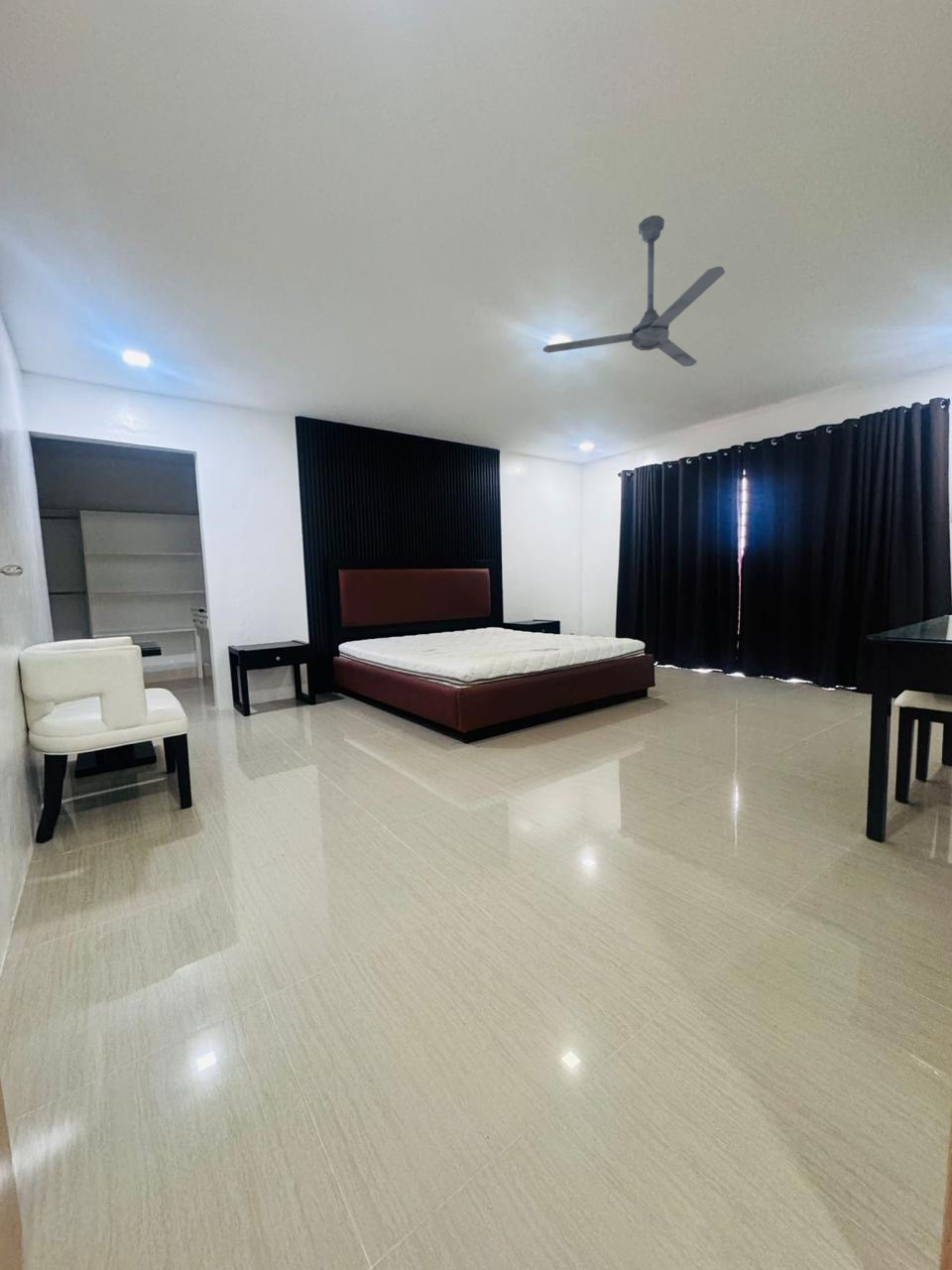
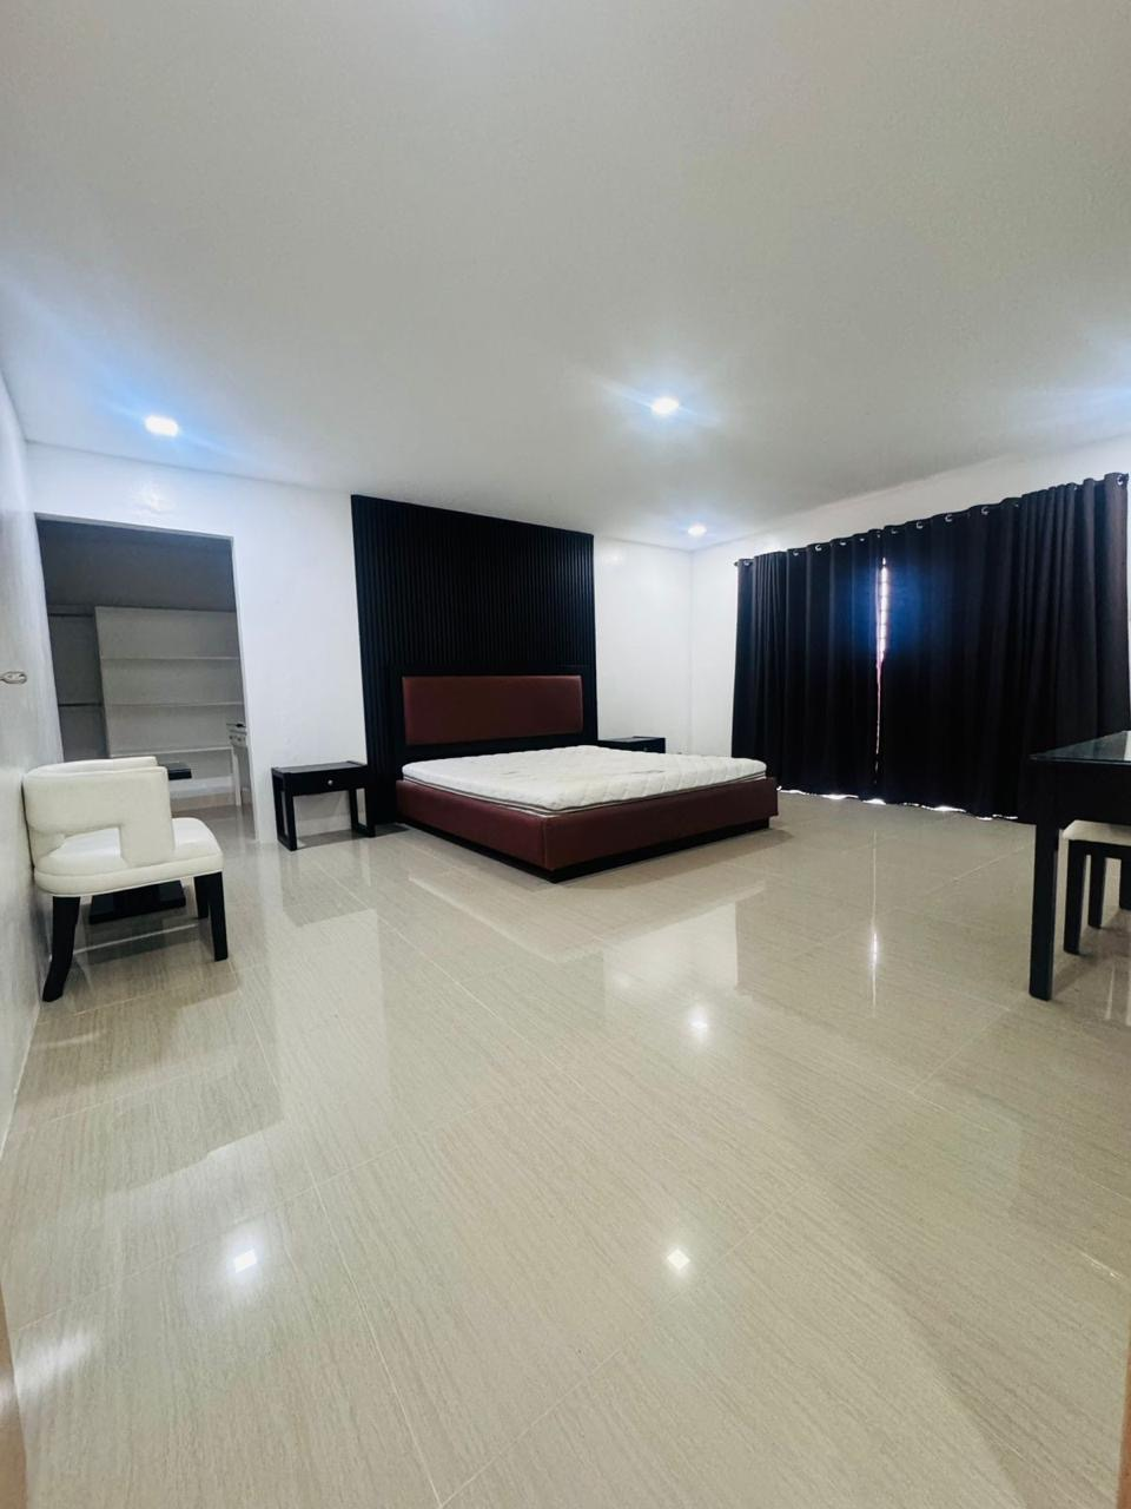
- ceiling fan (648, 289)
